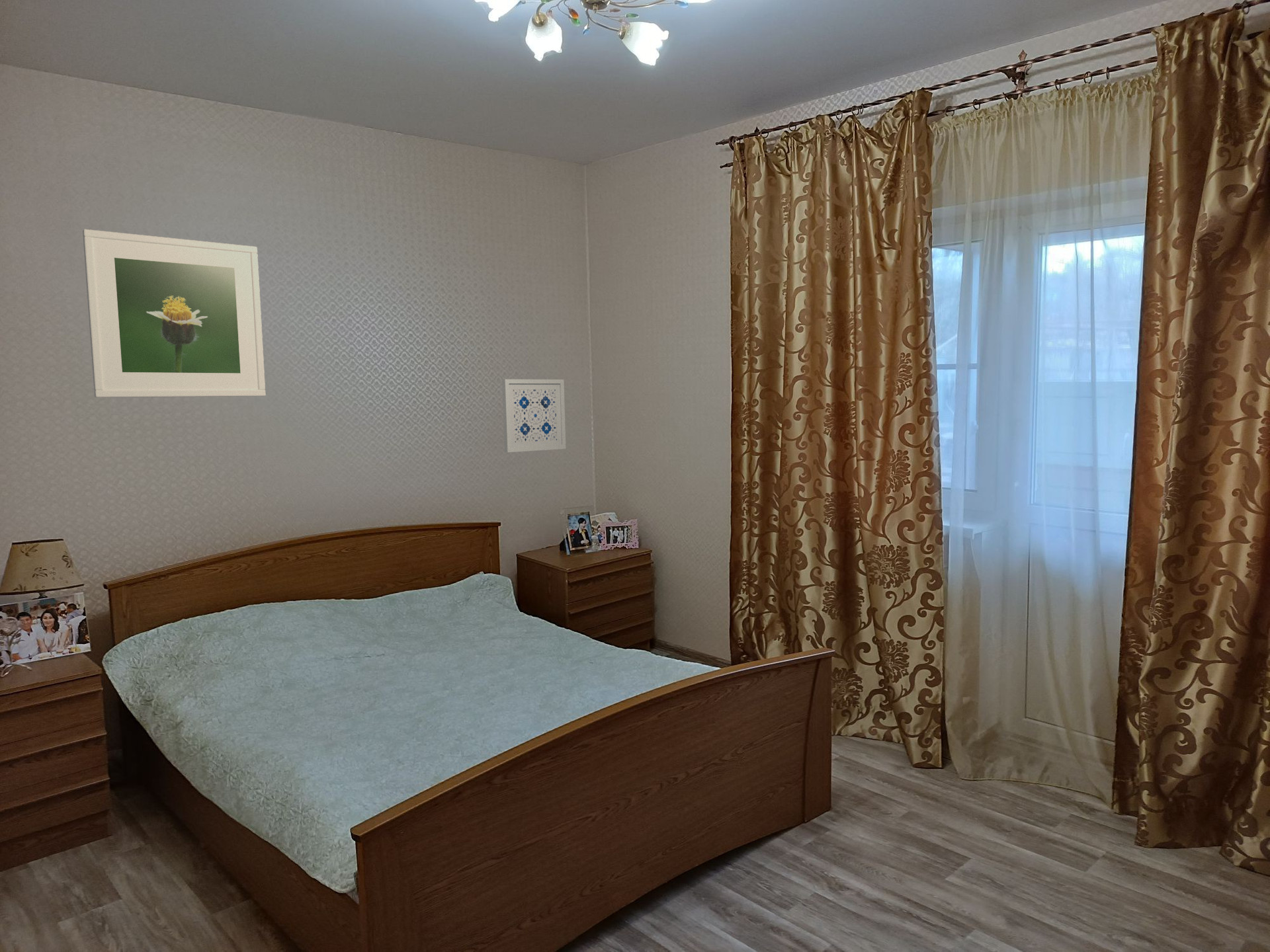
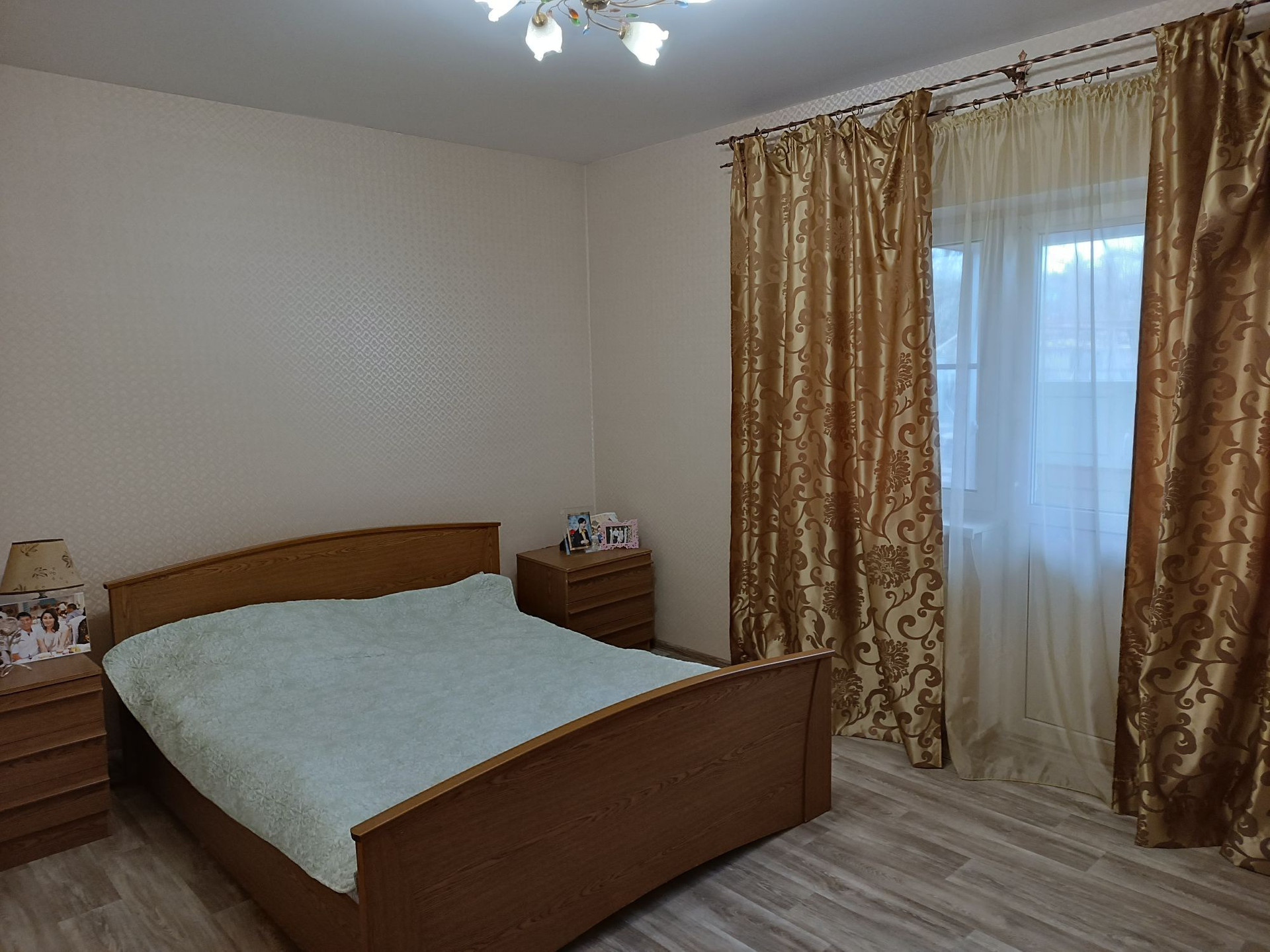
- wall art (534, 415)
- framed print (180, 318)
